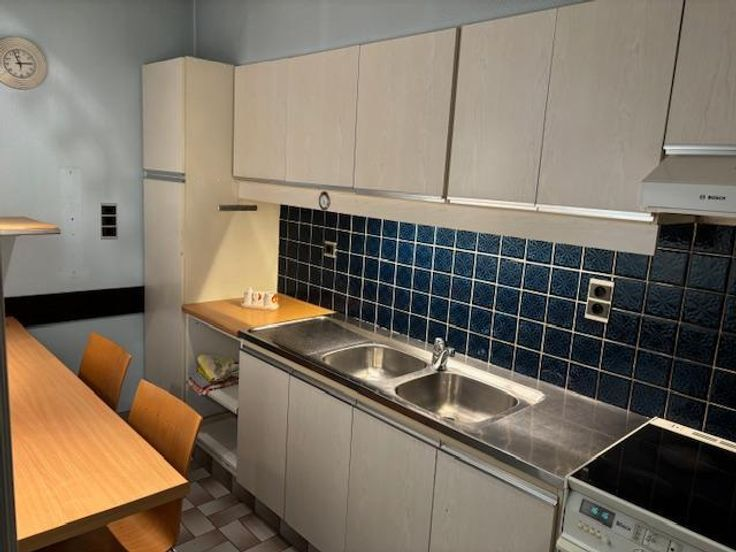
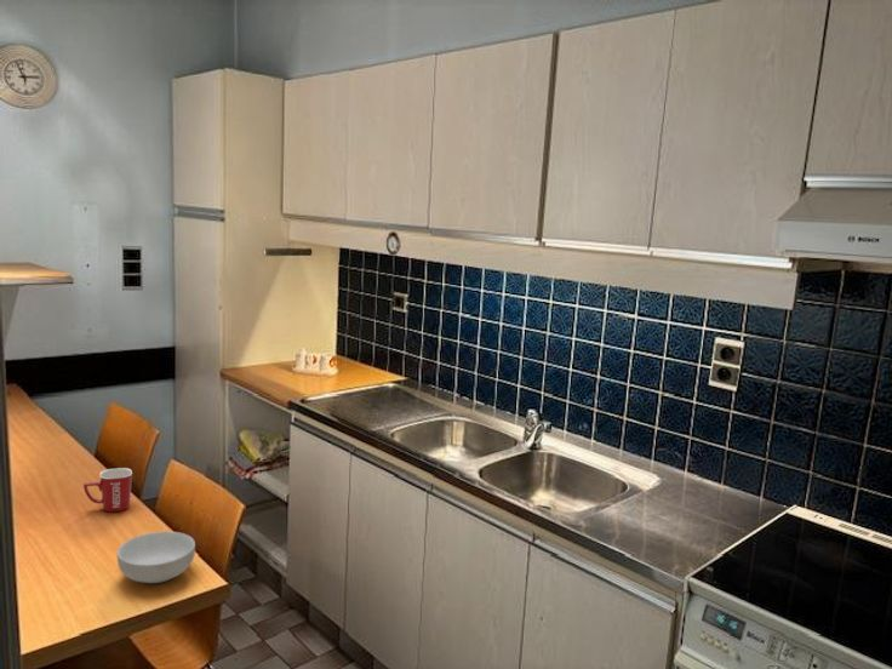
+ cereal bowl (156, 560)
+ mug (108, 491)
